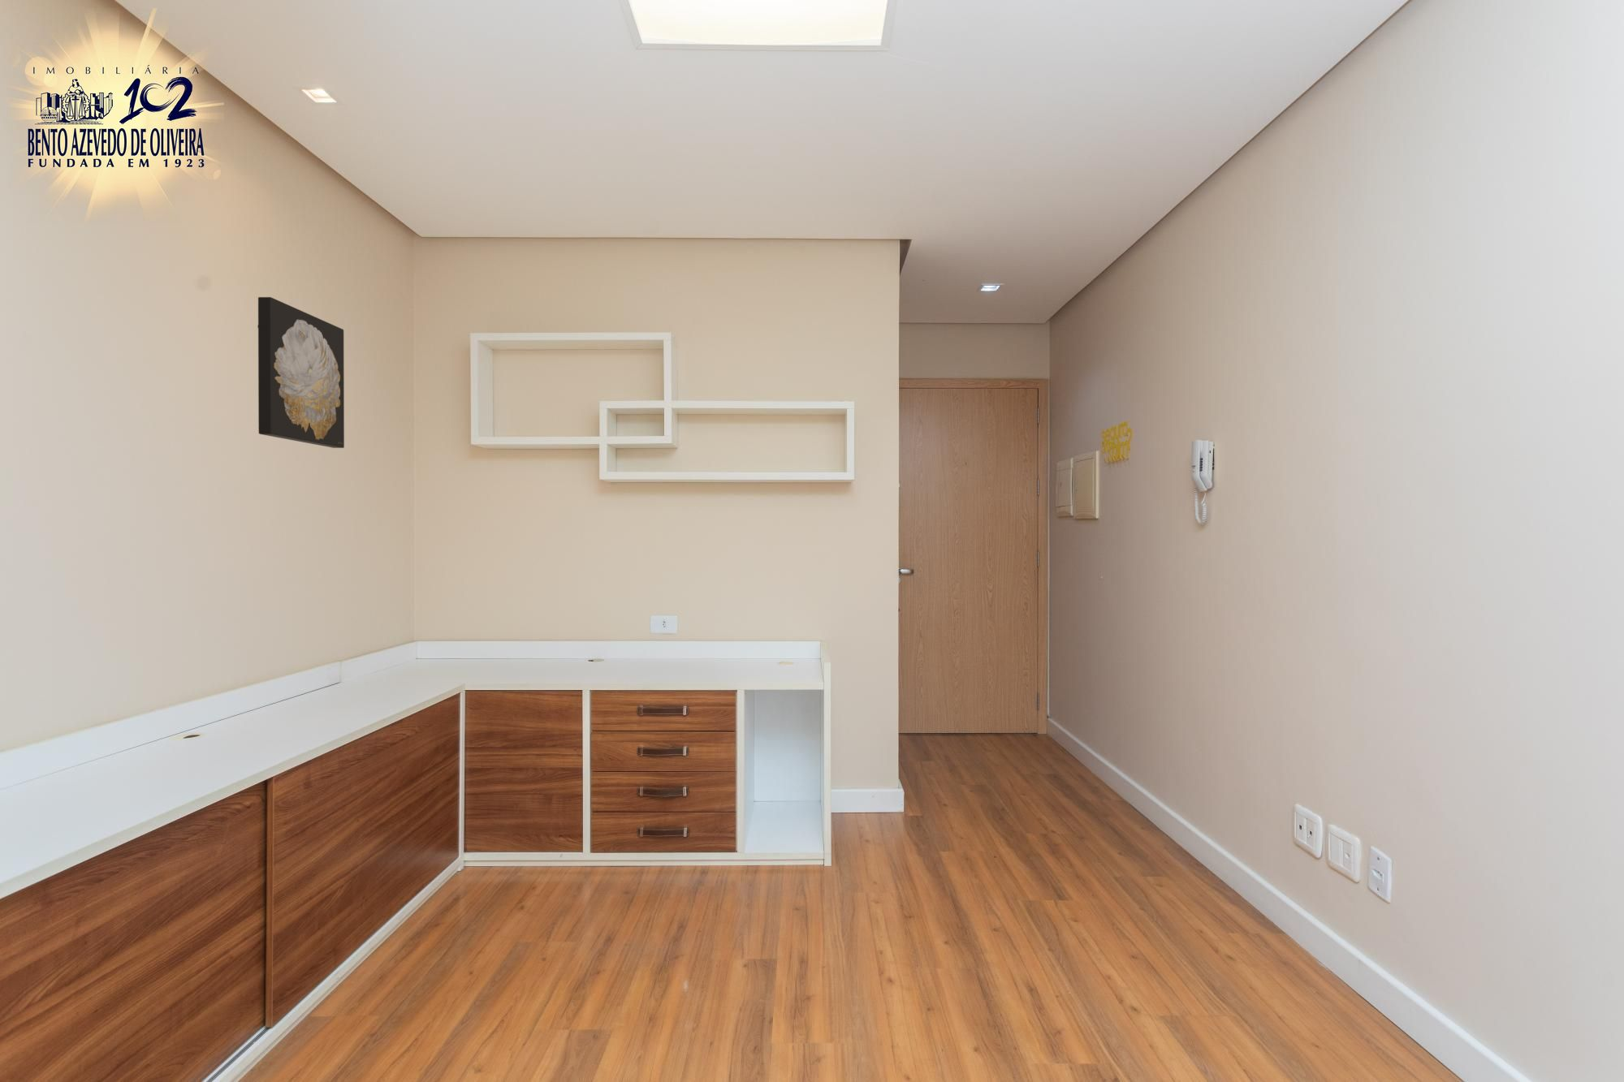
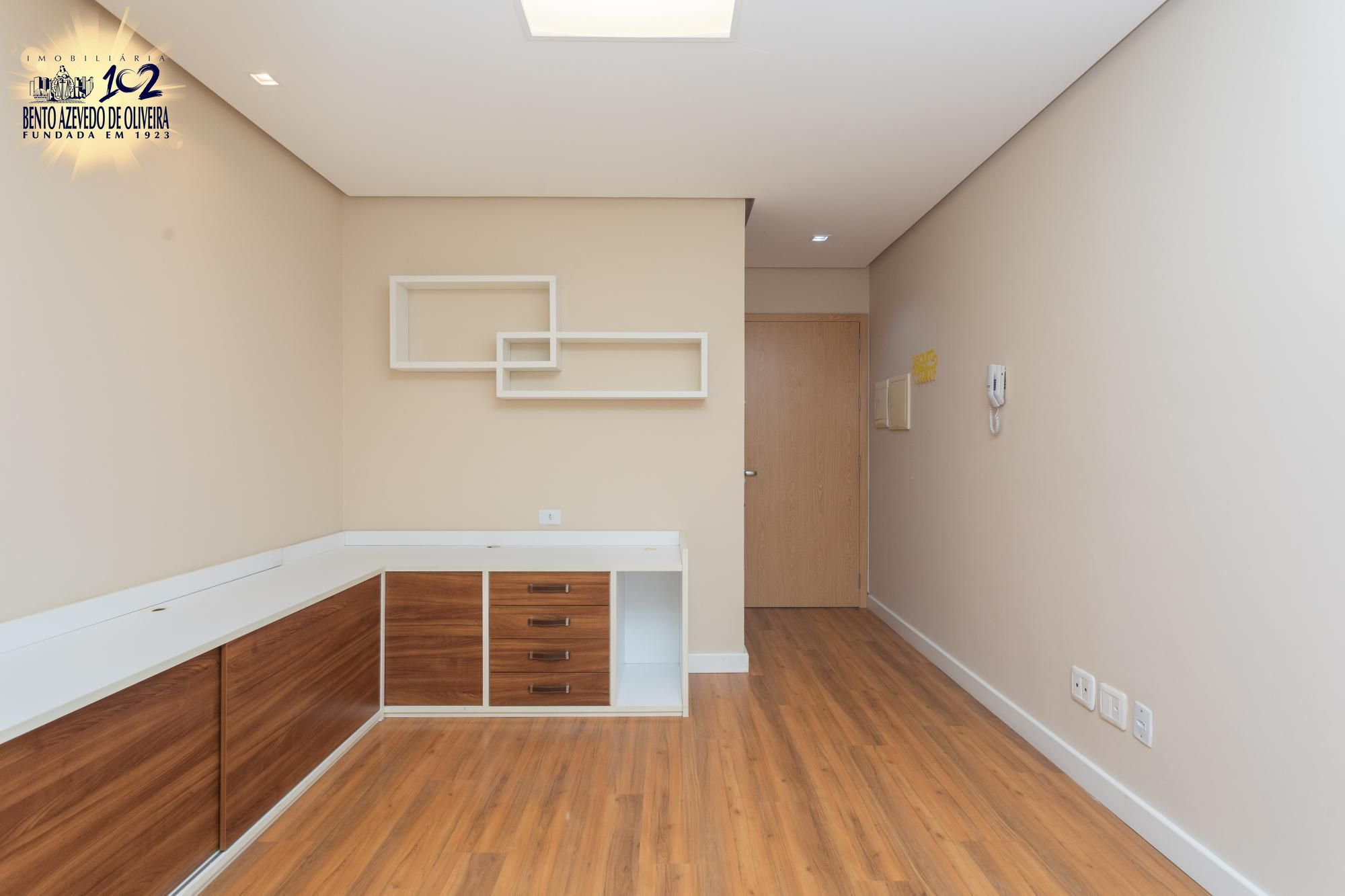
- wall art (303, 378)
